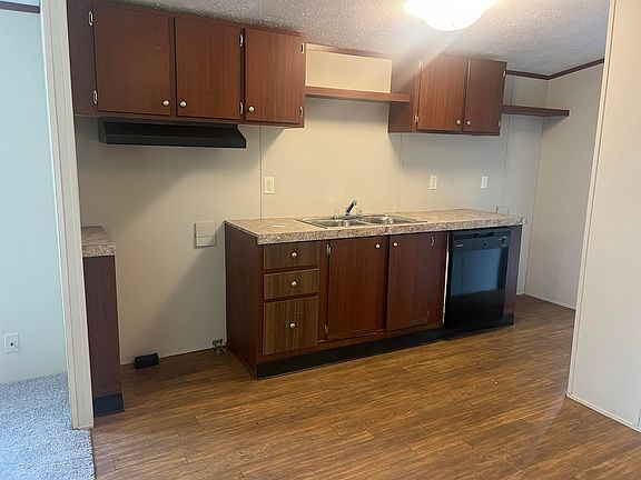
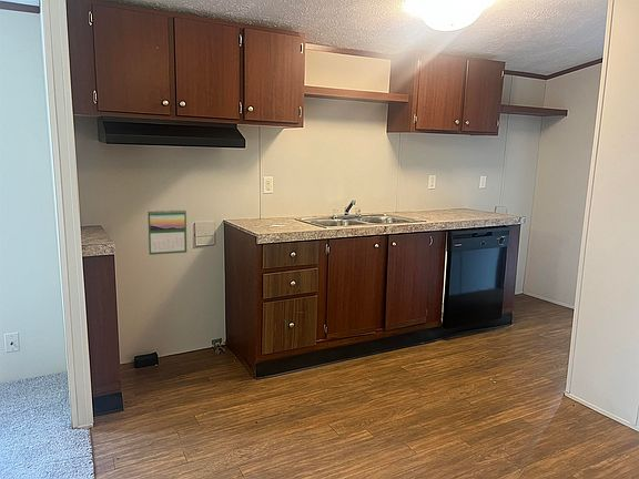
+ calendar (168, 231)
